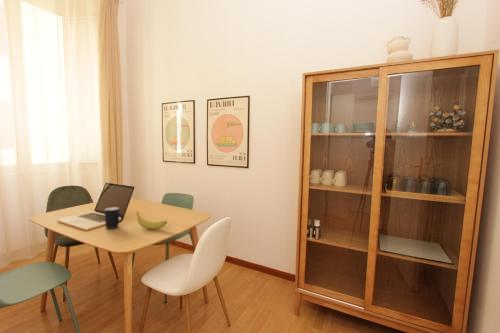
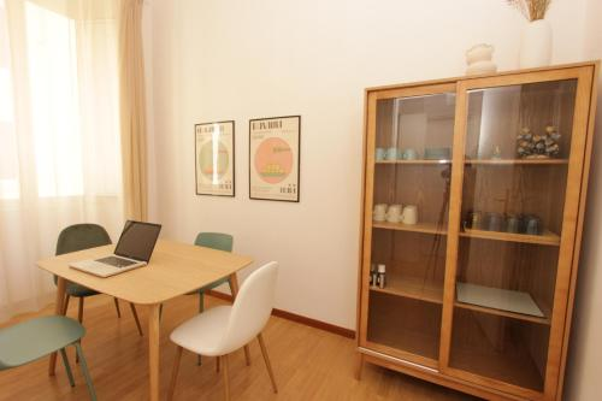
- fruit (150, 221)
- mug (114, 218)
